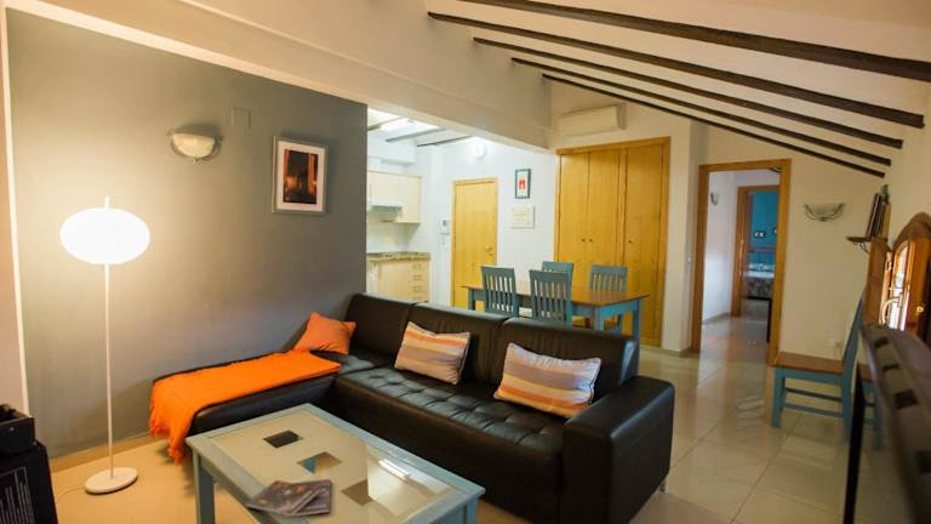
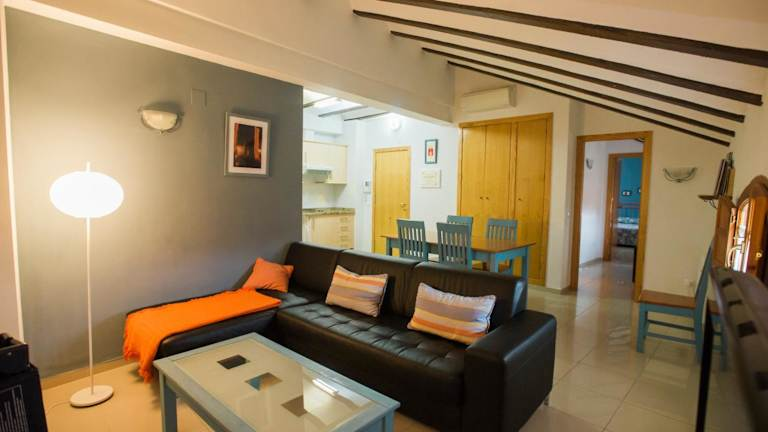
- booklet (301, 492)
